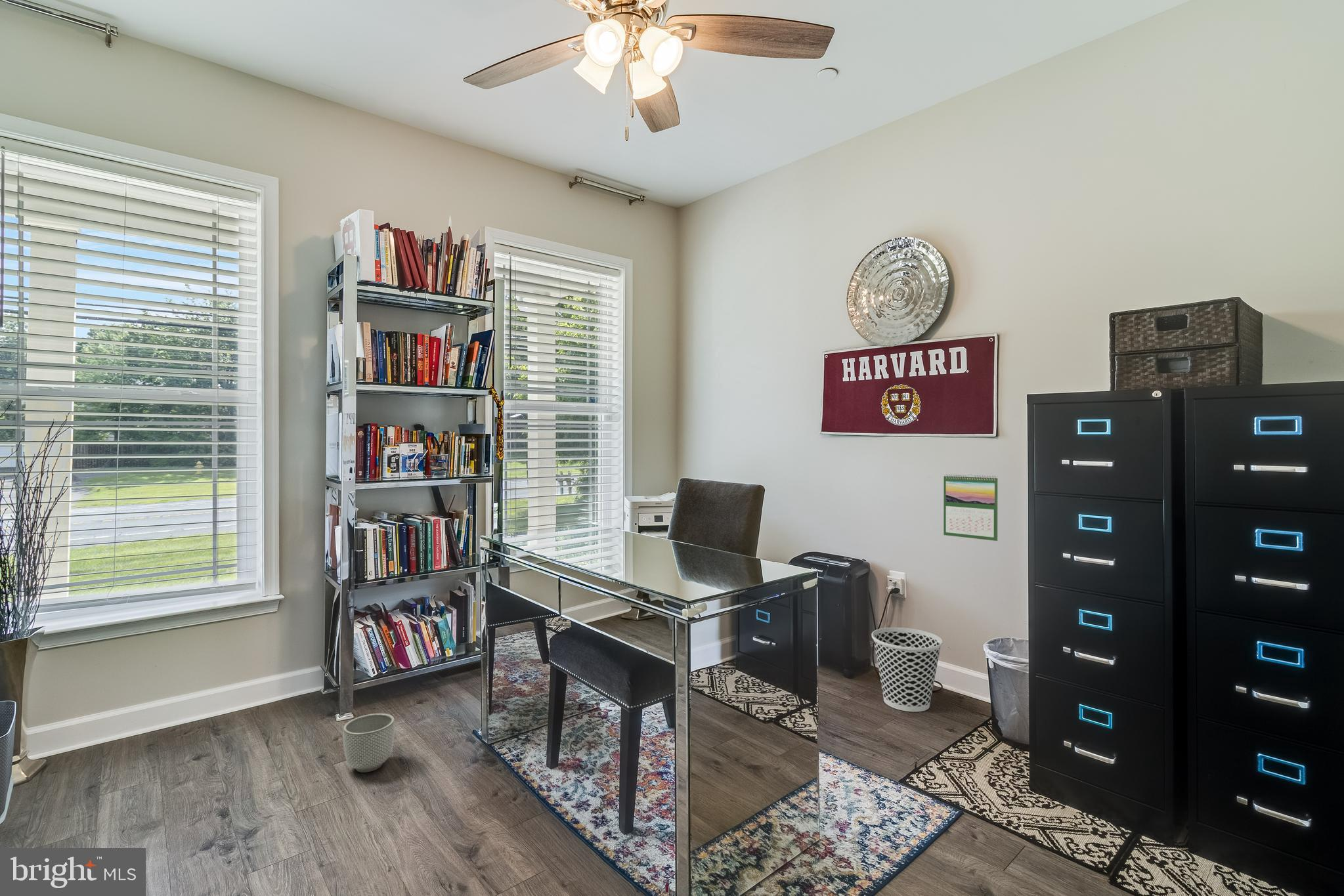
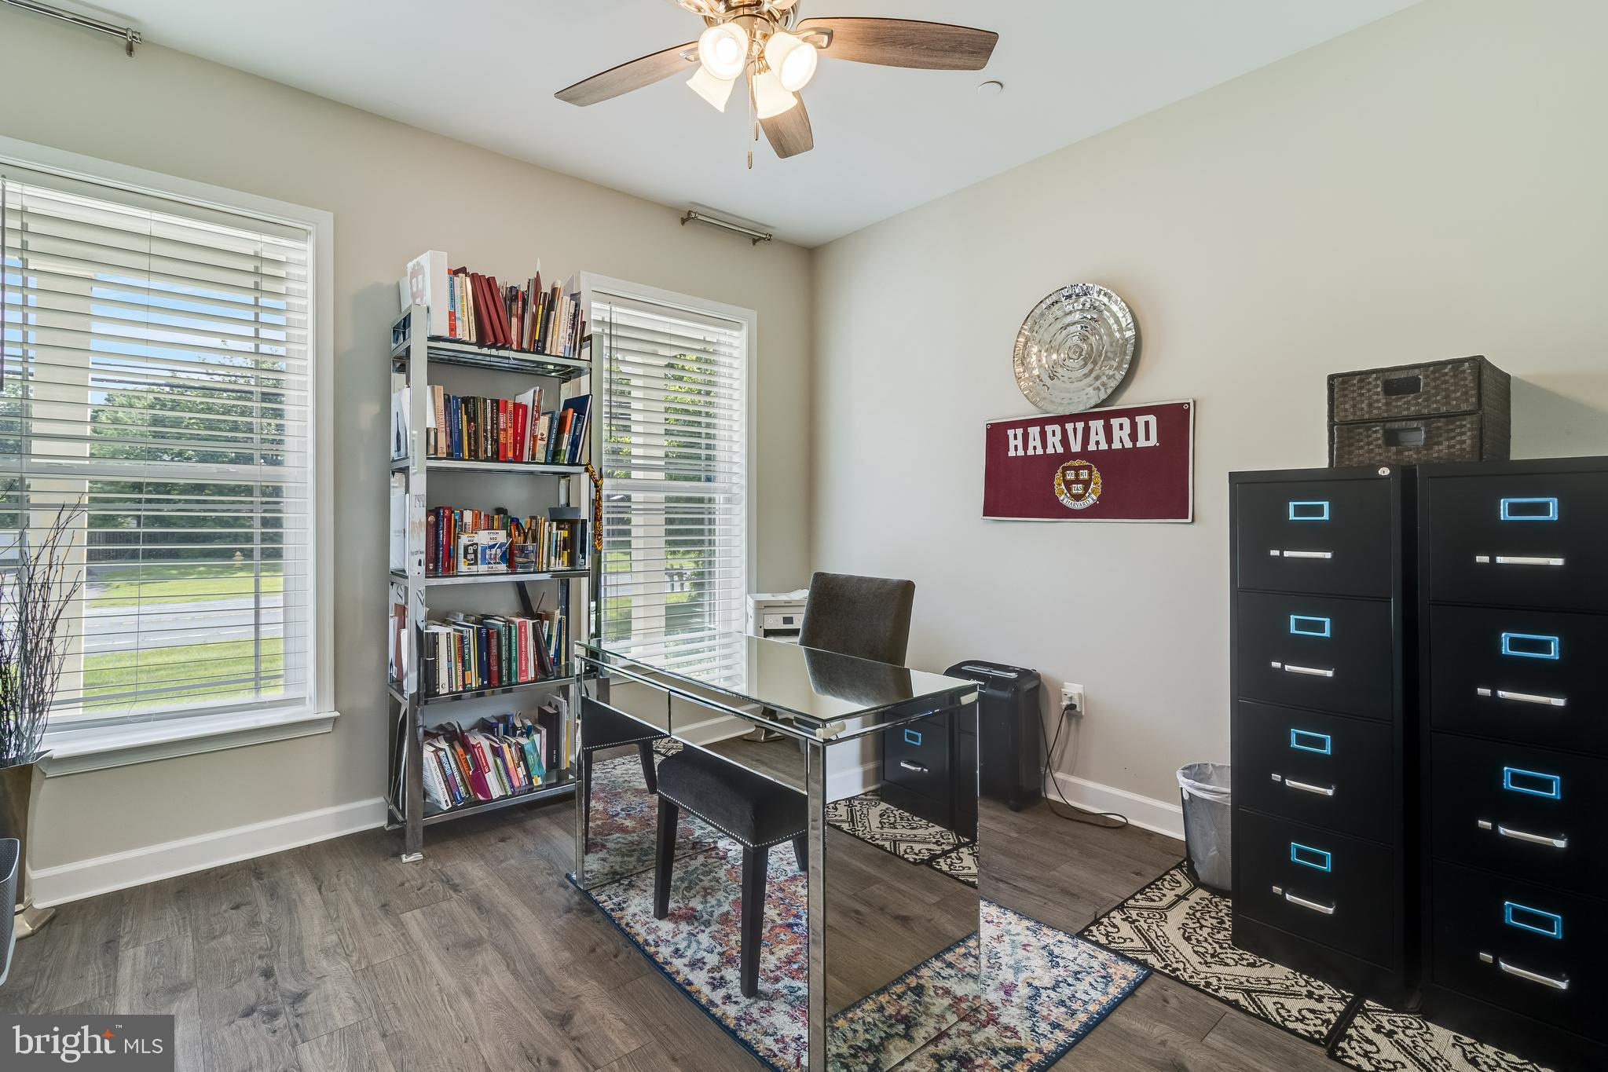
- planter (369, 744)
- calendar (970, 505)
- wastebasket (906, 670)
